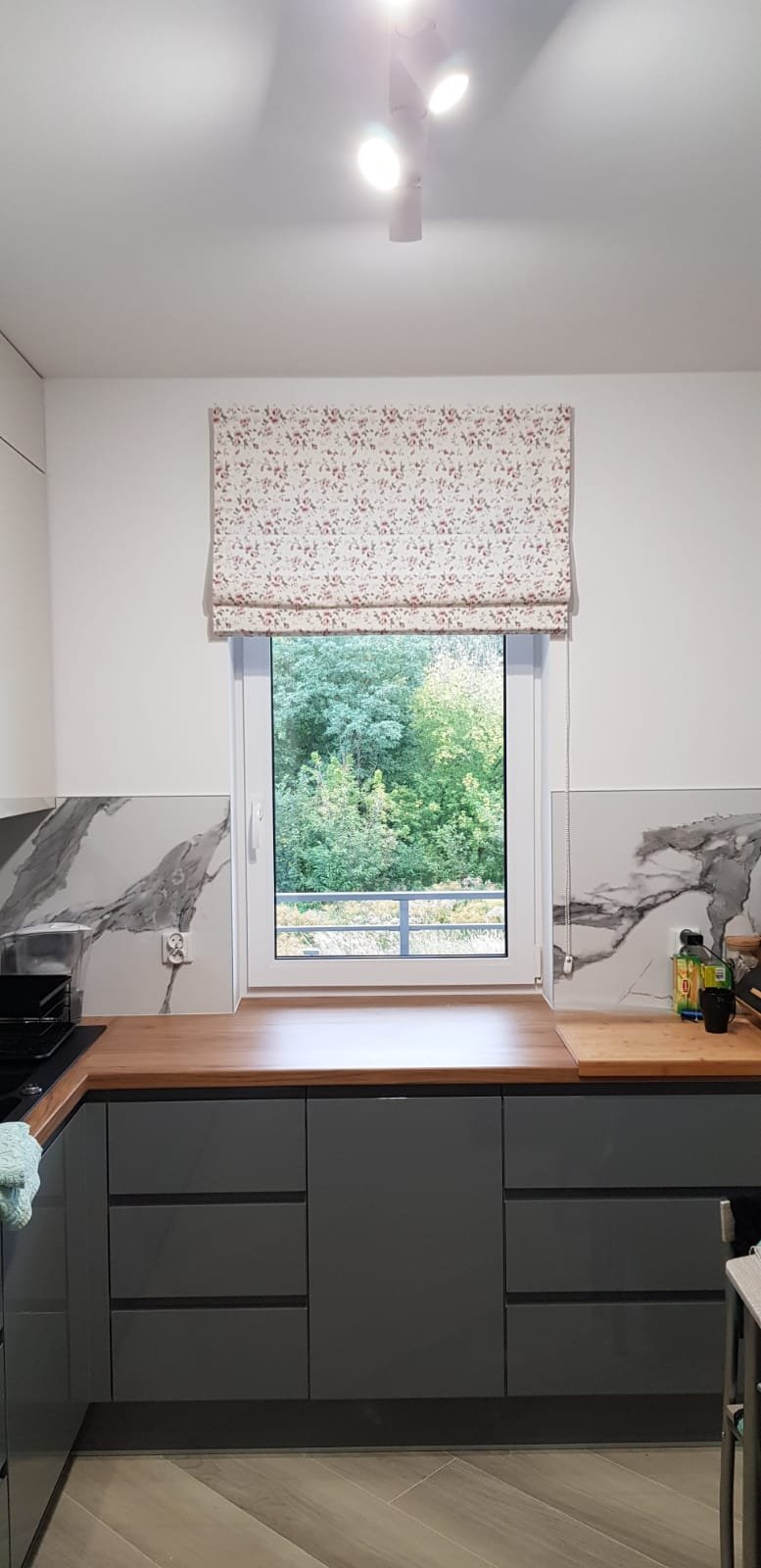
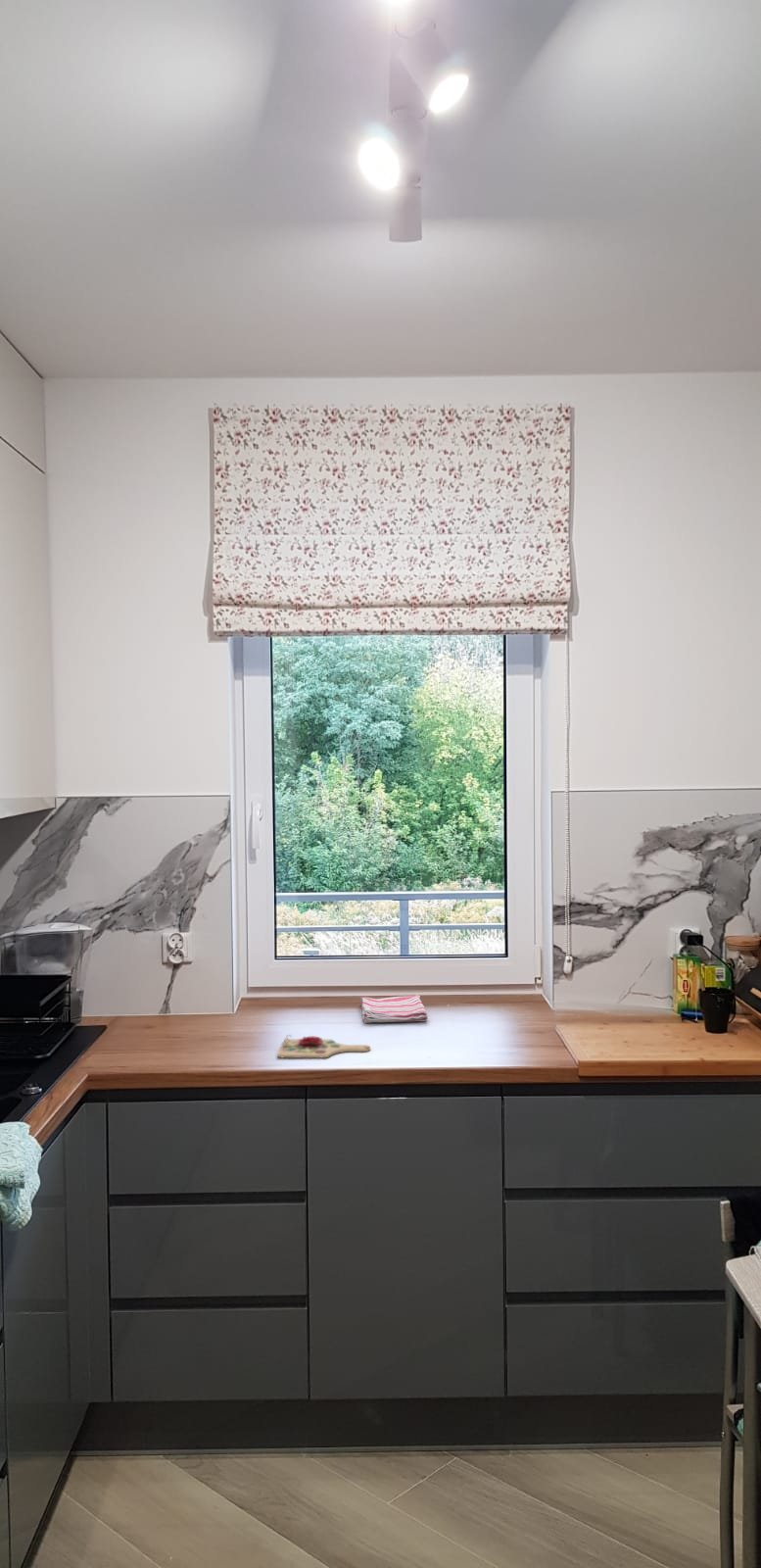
+ dish towel (393, 1006)
+ cutting board (325, 1044)
